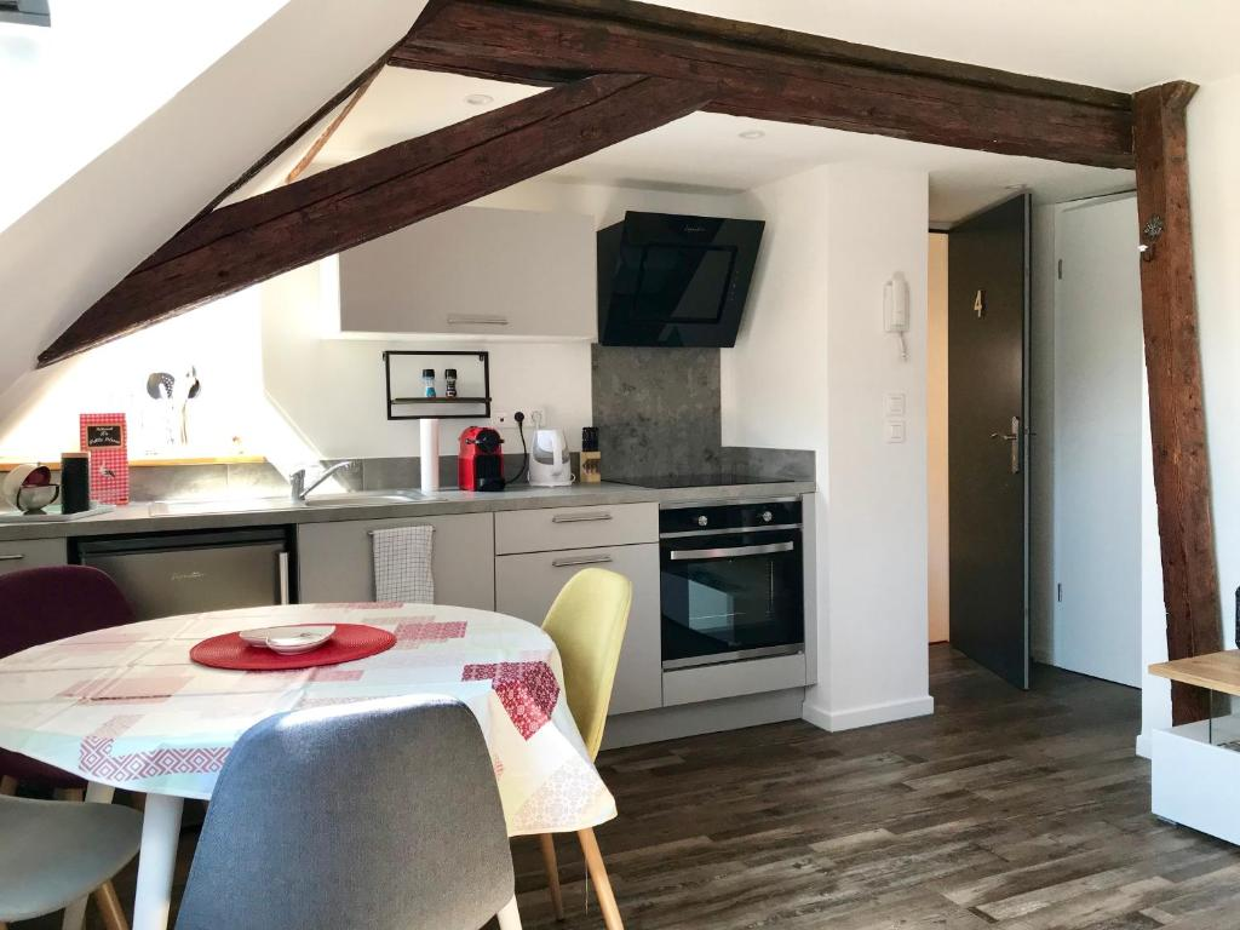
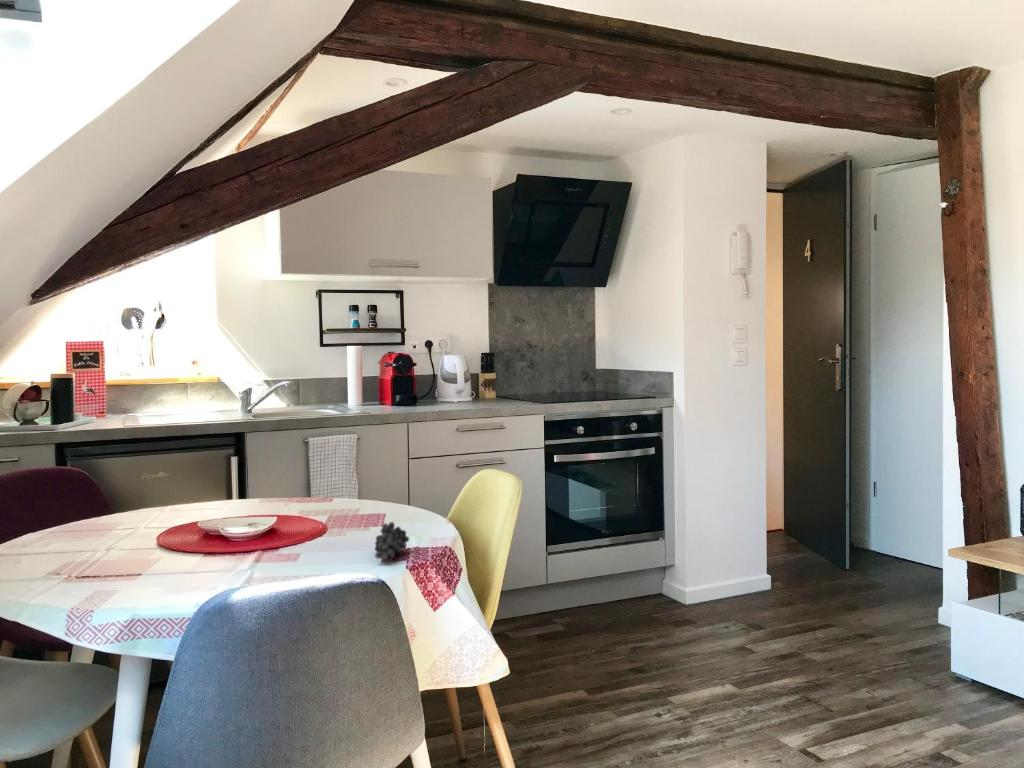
+ fruit (391, 539)
